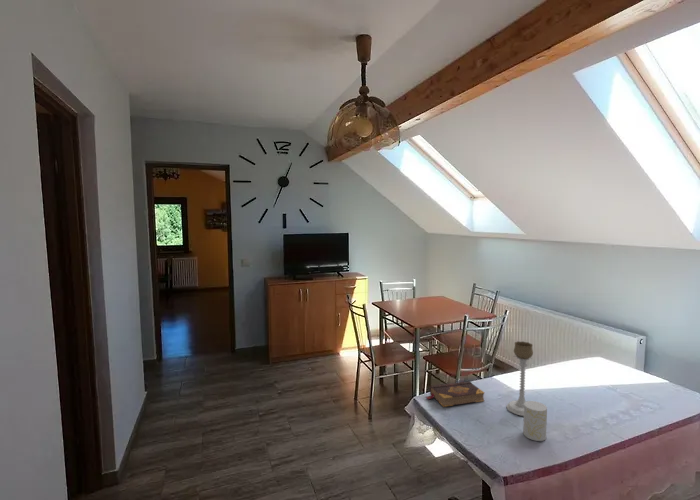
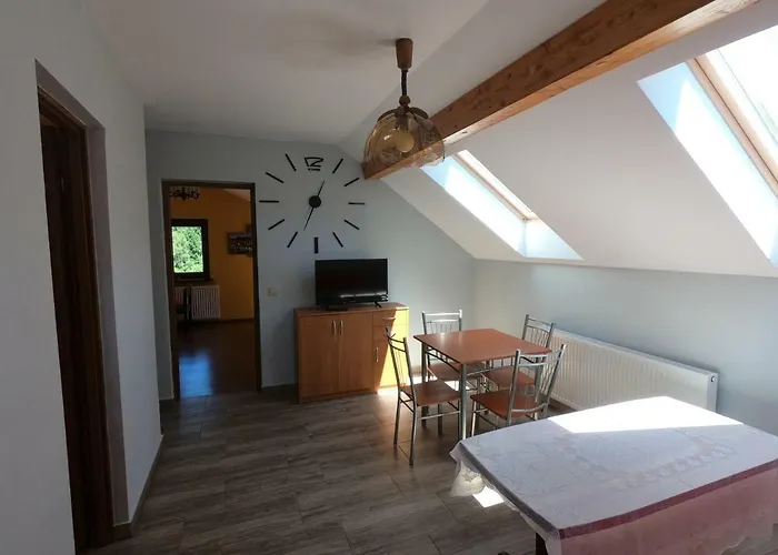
- cup (535, 420)
- book (453, 393)
- candle holder (522, 376)
